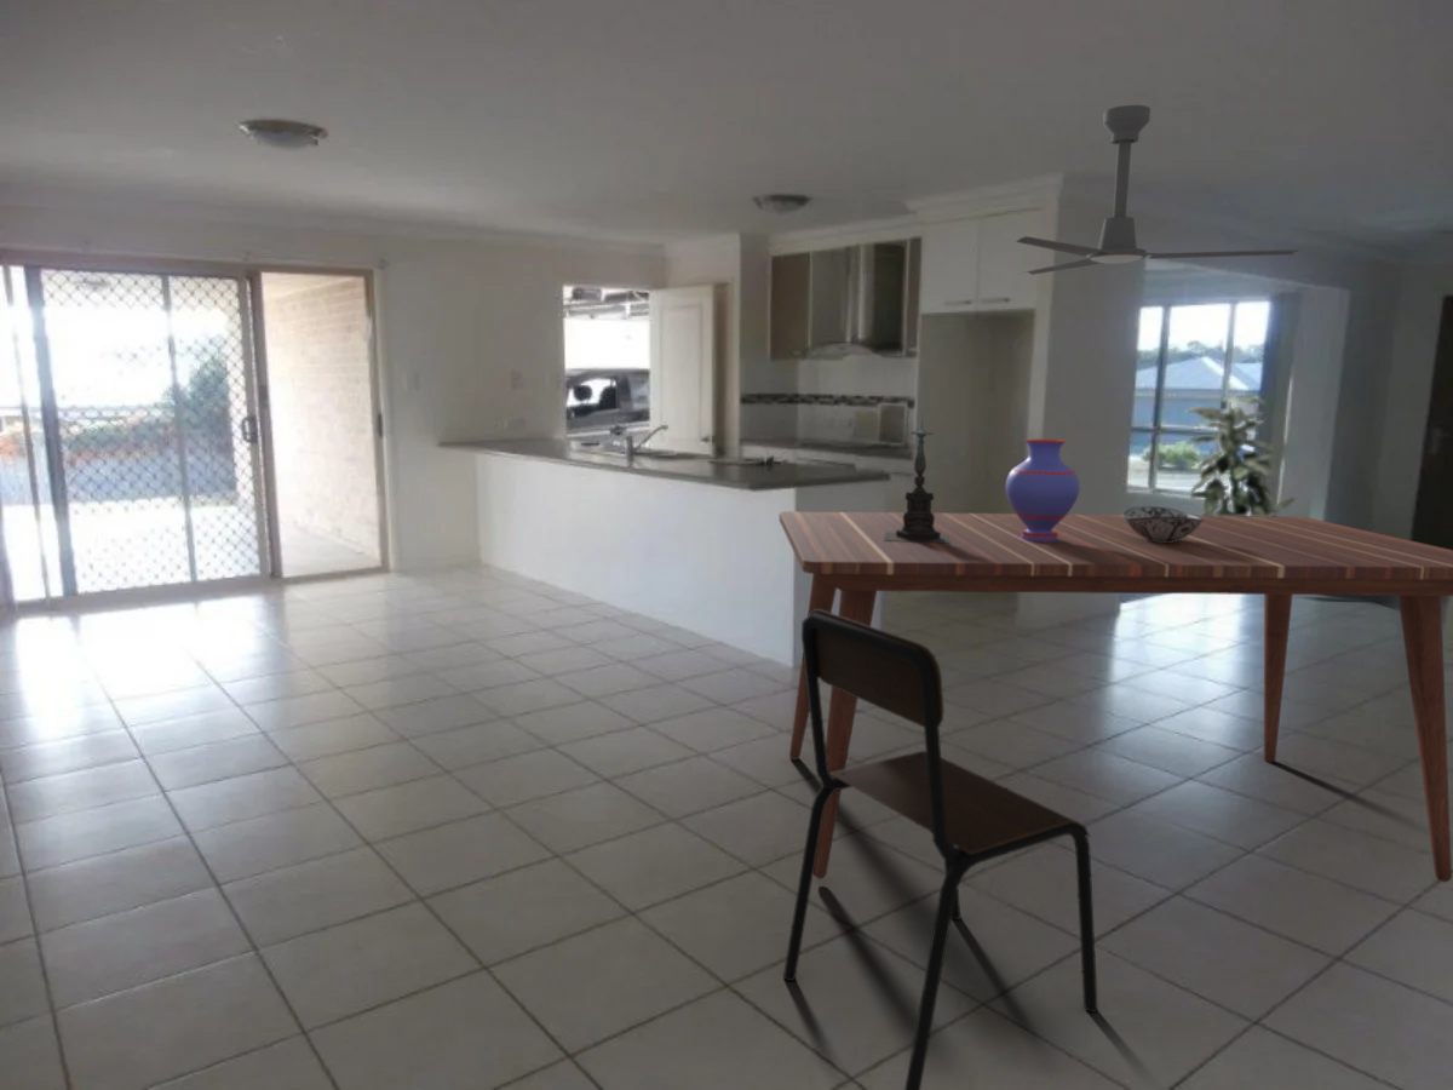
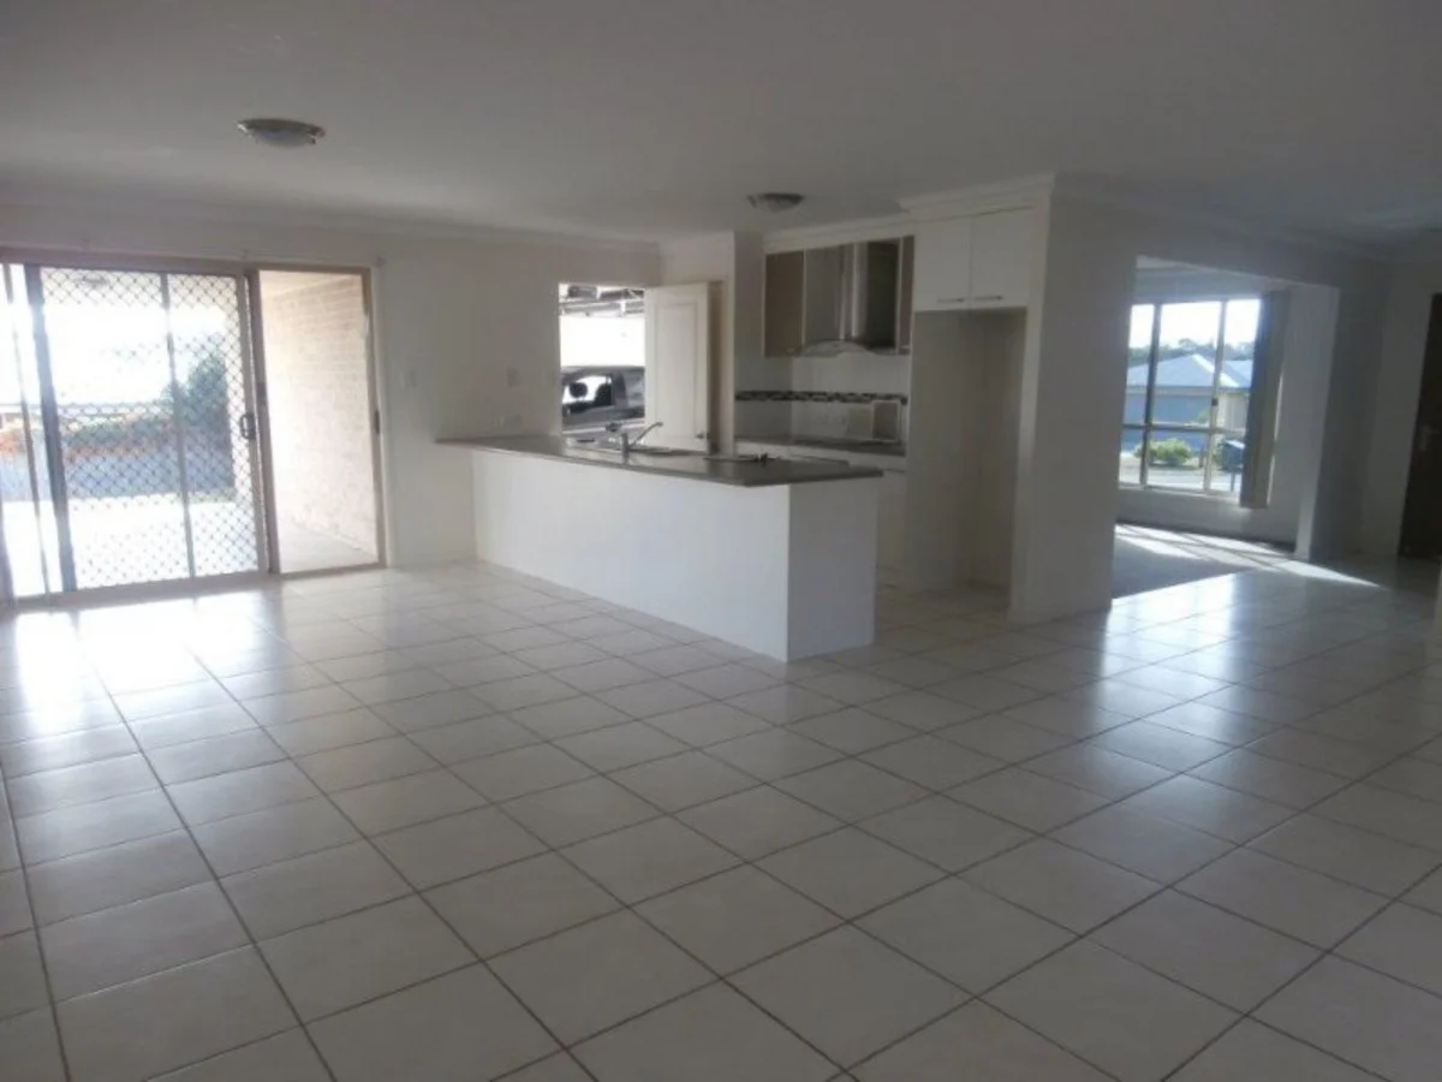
- ceiling fan (1127, 184)
- indoor plant (1235, 489)
- decorative bowl (1161, 524)
- candle holder (919, 475)
- vase (1041, 489)
- dining table (1087, 592)
- chair (946, 808)
